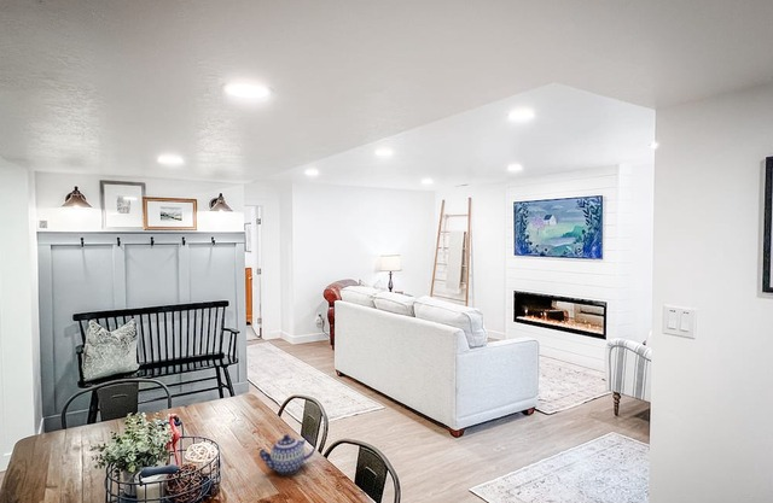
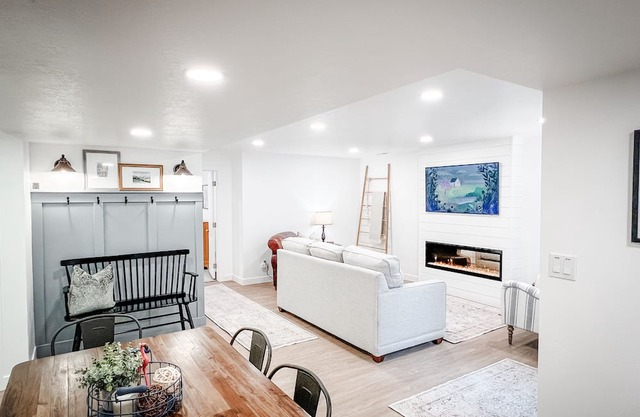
- teapot (287, 451)
